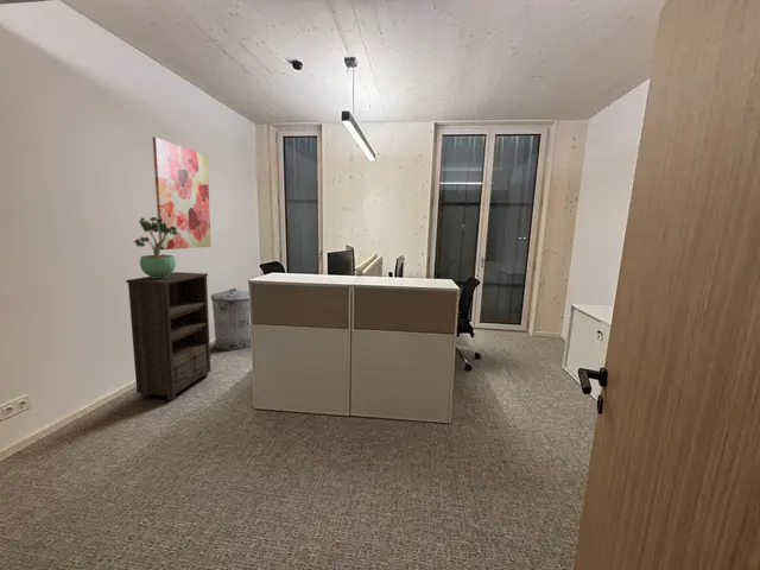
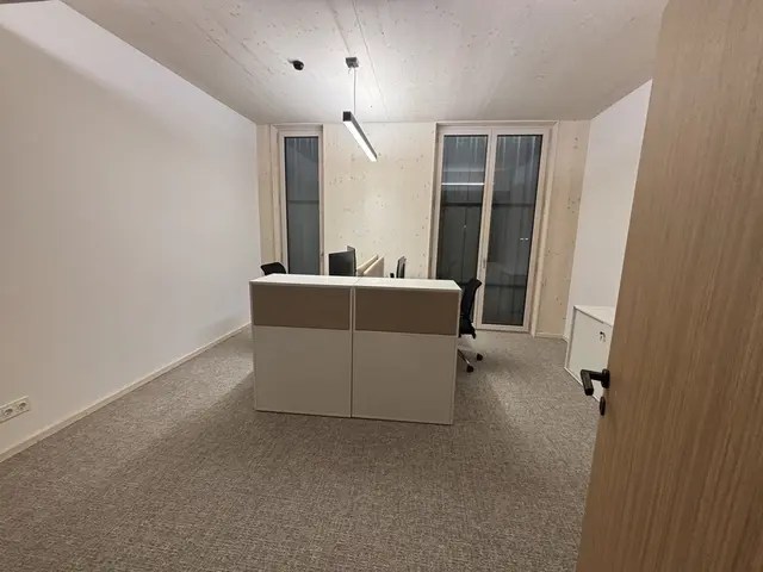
- bookshelf (173, 332)
- wall art (185, 198)
- potted plant (158, 247)
- trash can (233, 316)
